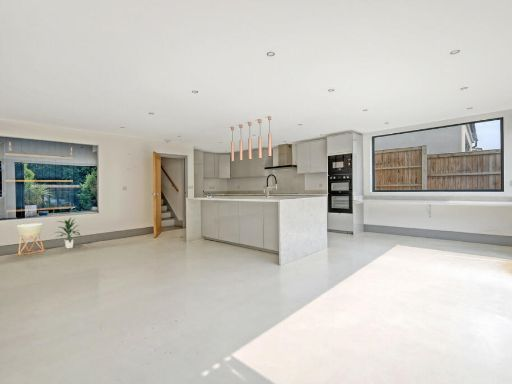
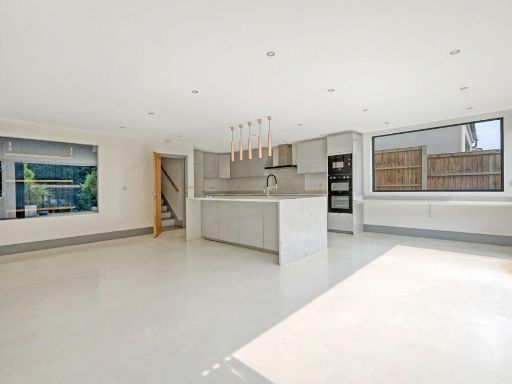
- indoor plant (67, 232)
- planter (29, 238)
